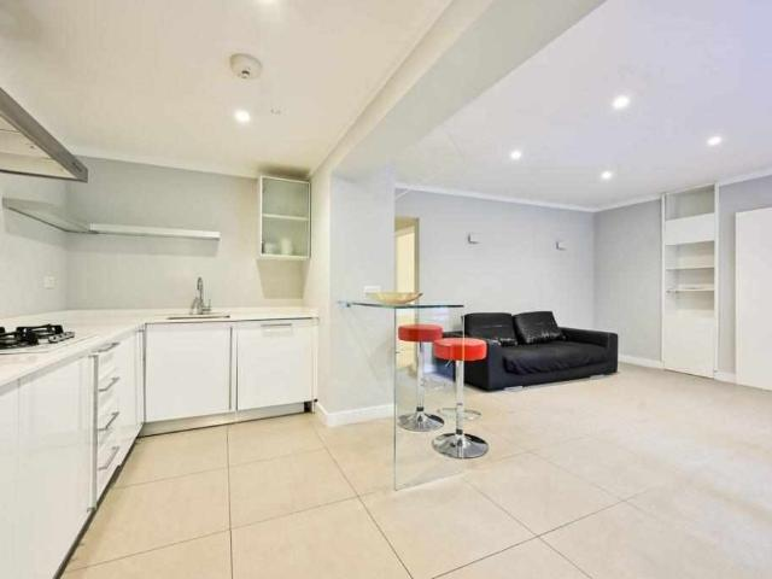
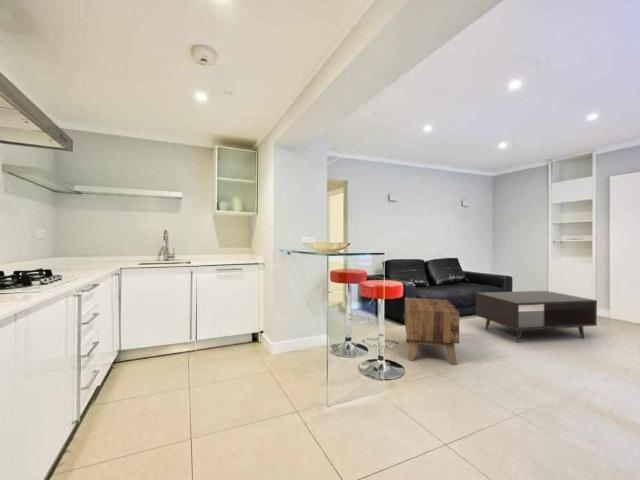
+ coffee table (532, 314)
+ side table (427, 327)
